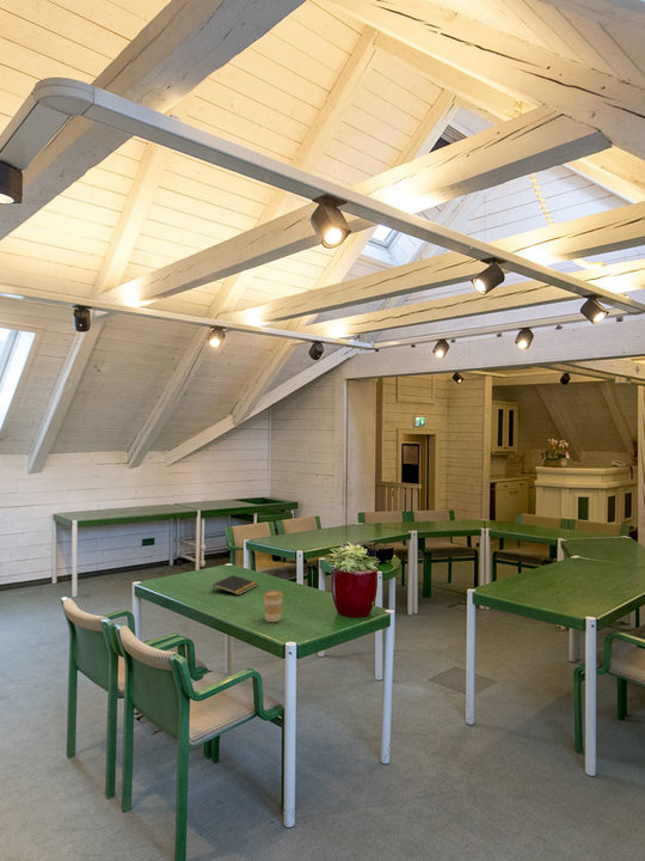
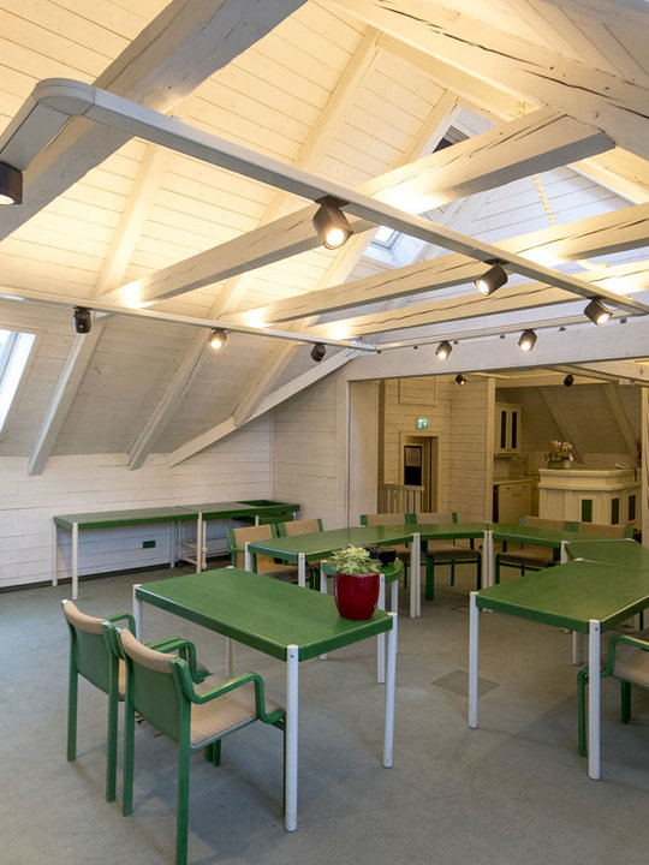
- notepad (235, 584)
- coffee cup (272, 605)
